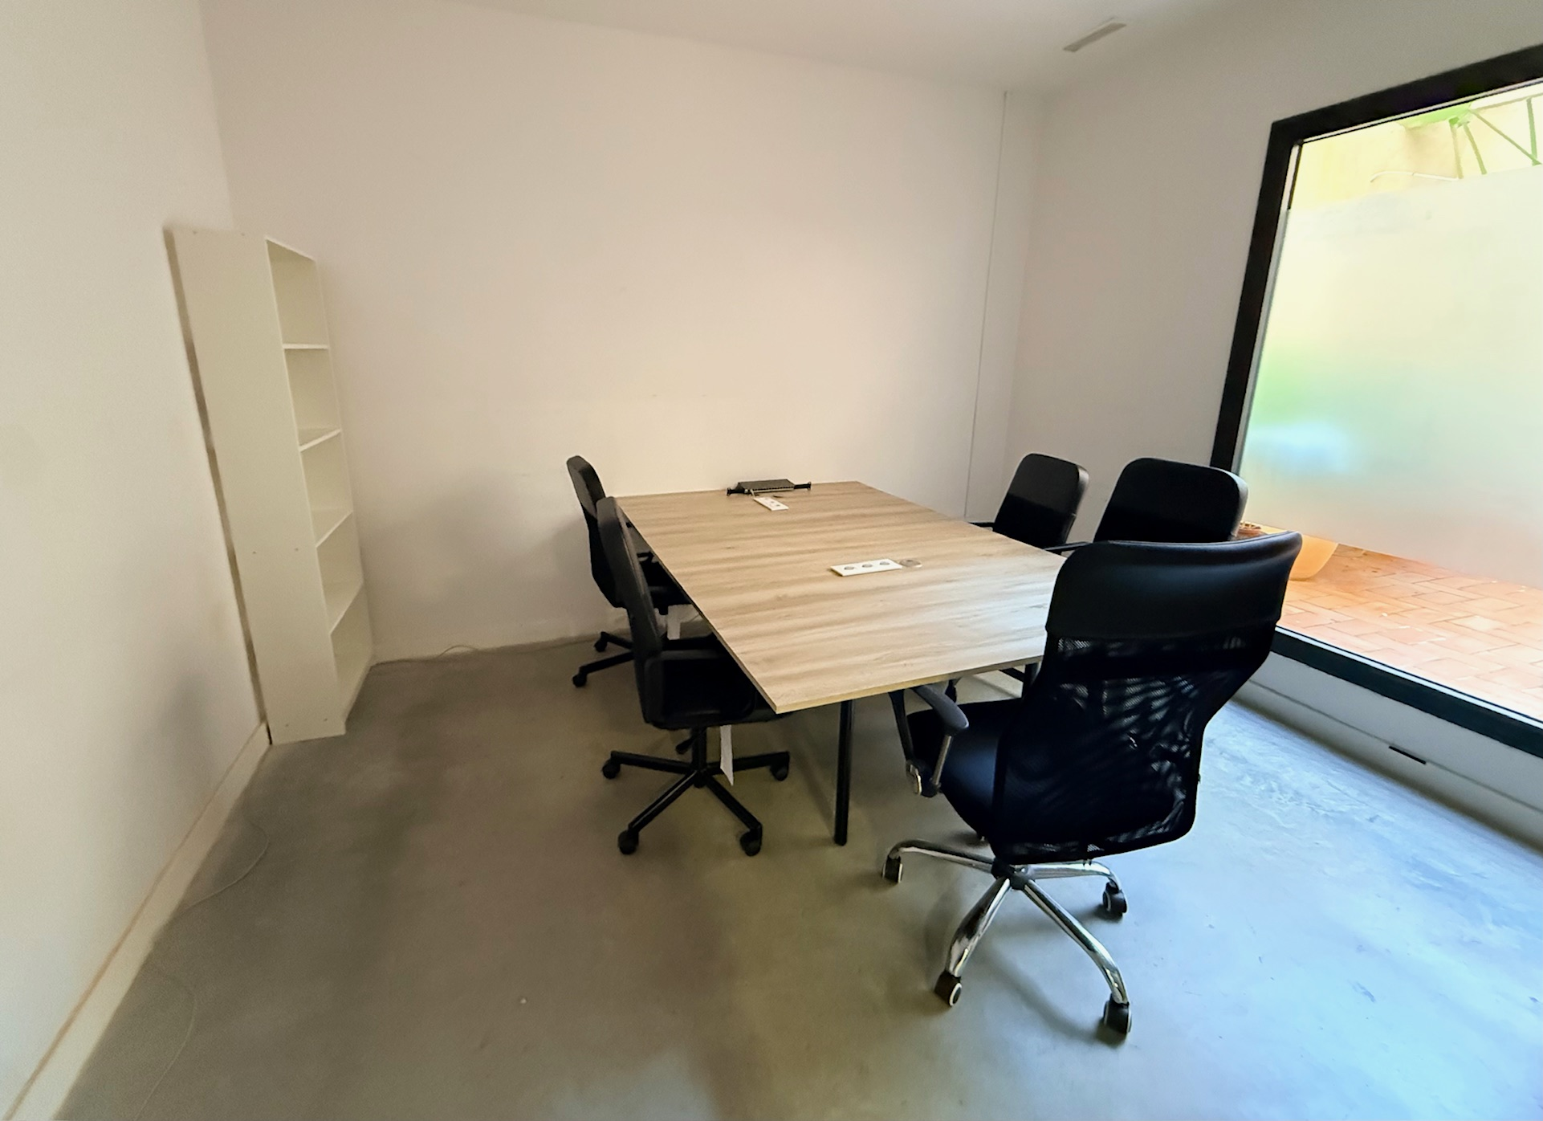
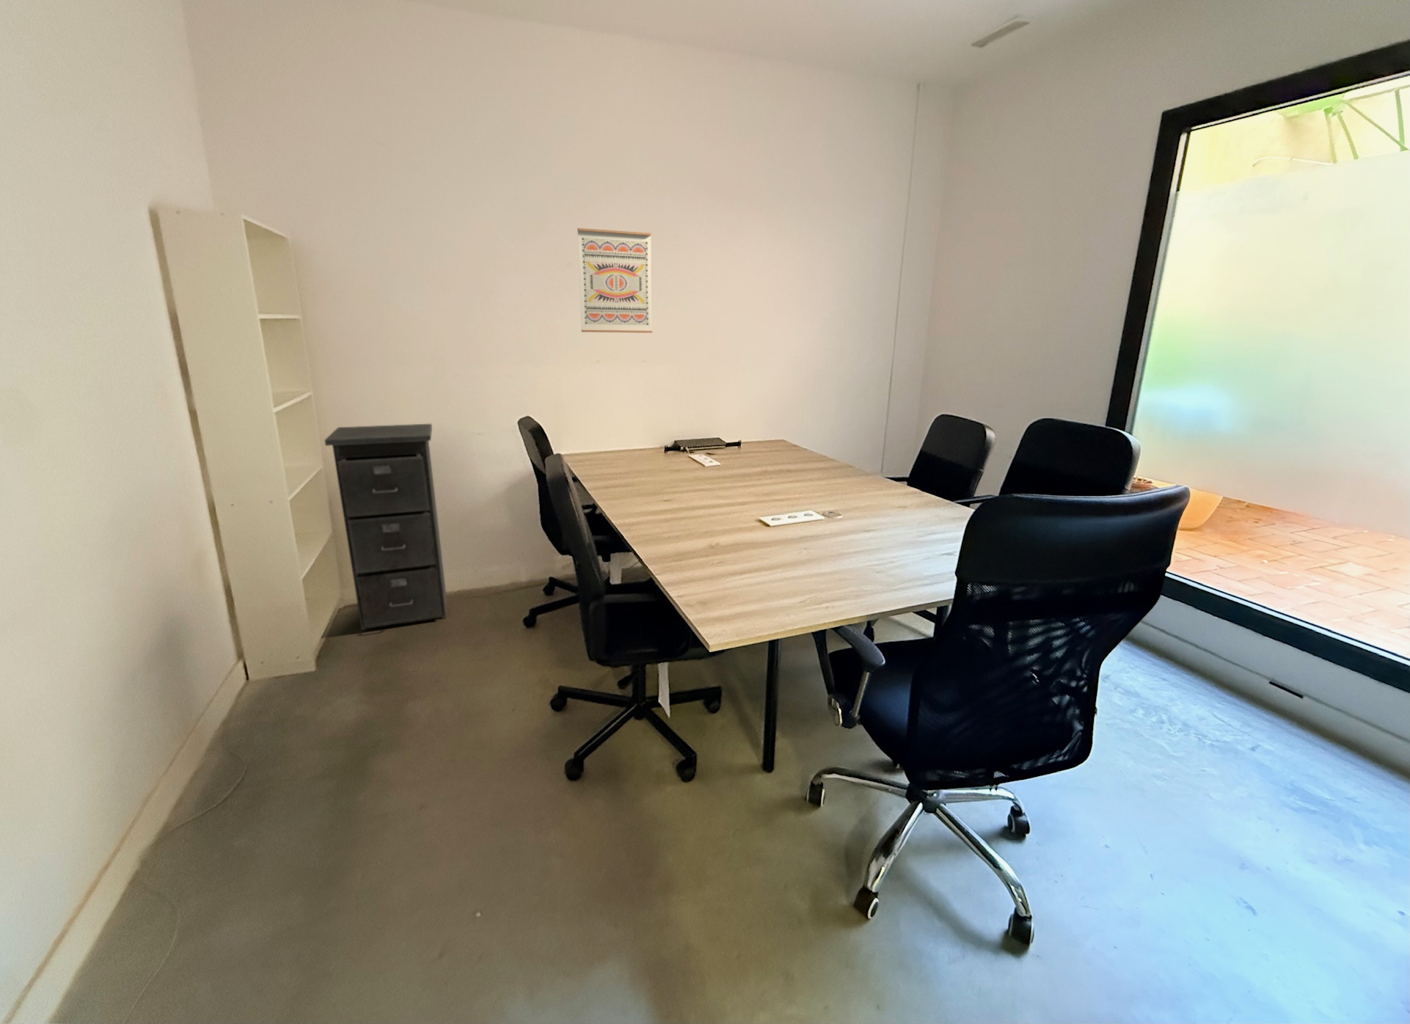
+ filing cabinet (394, 526)
+ wall art (616, 282)
